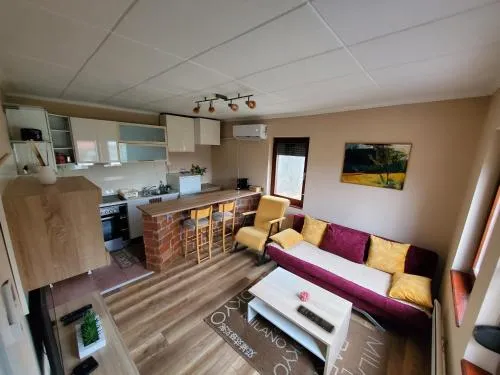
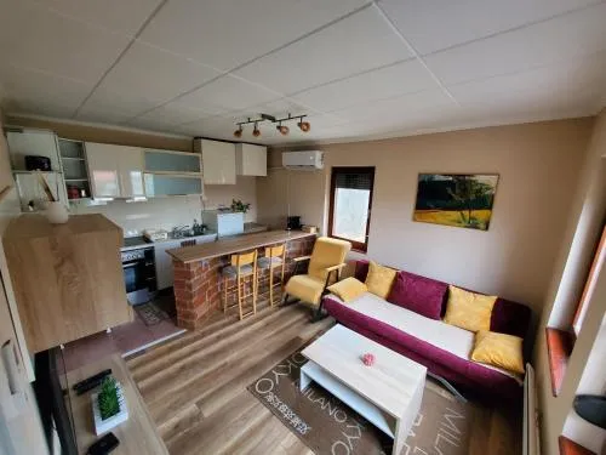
- remote control (314, 317)
